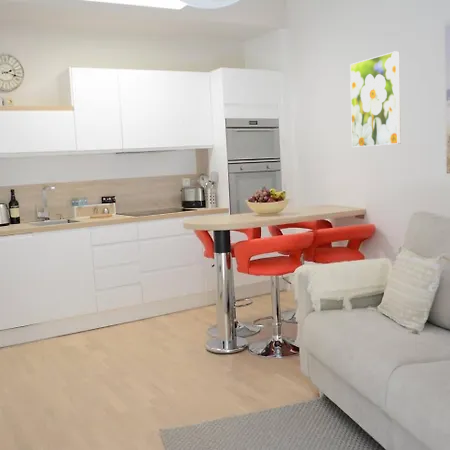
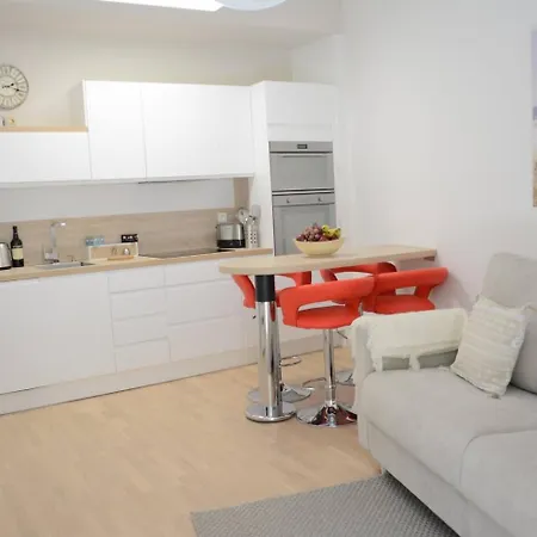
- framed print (374, 102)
